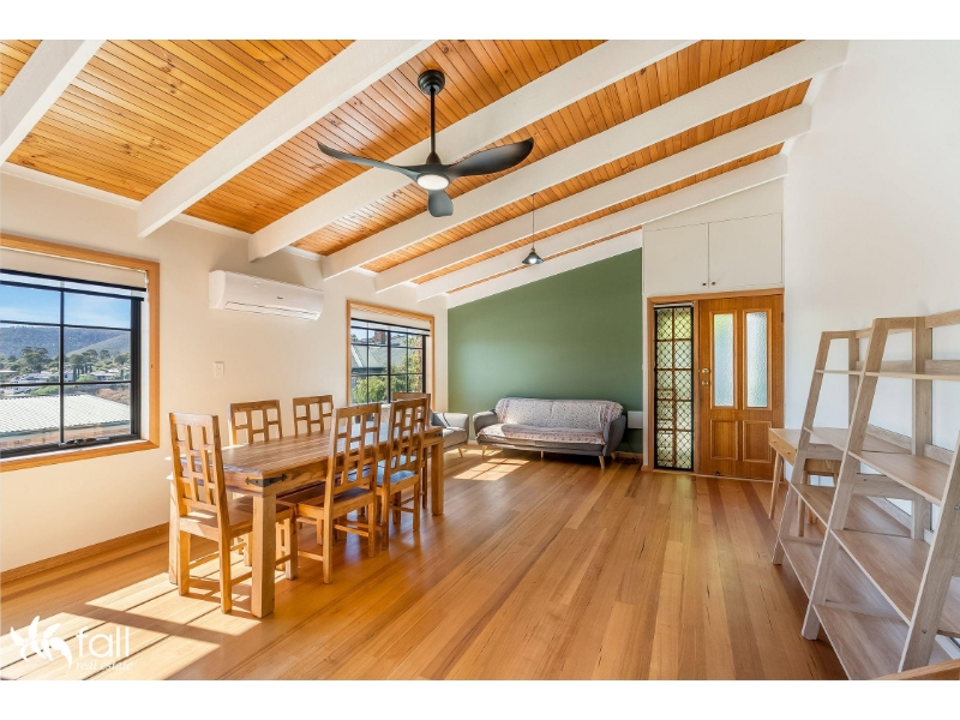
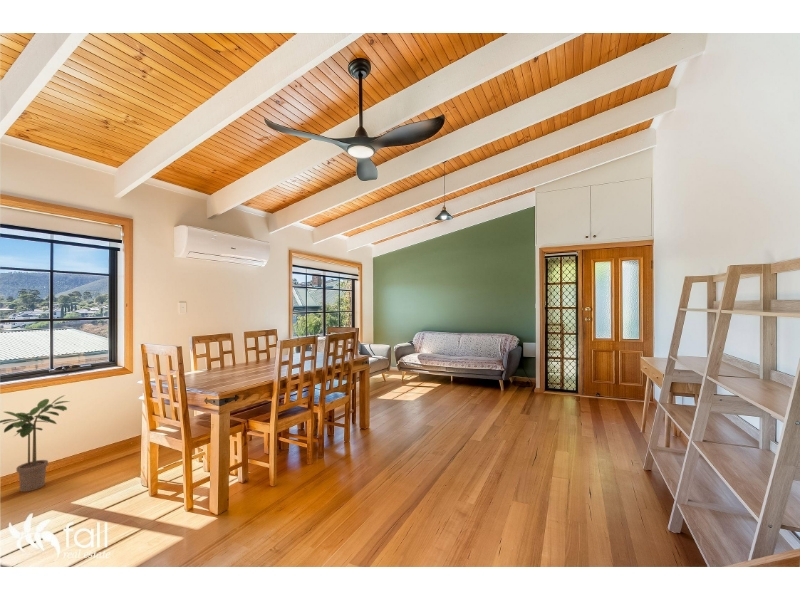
+ potted plant (33, 442)
